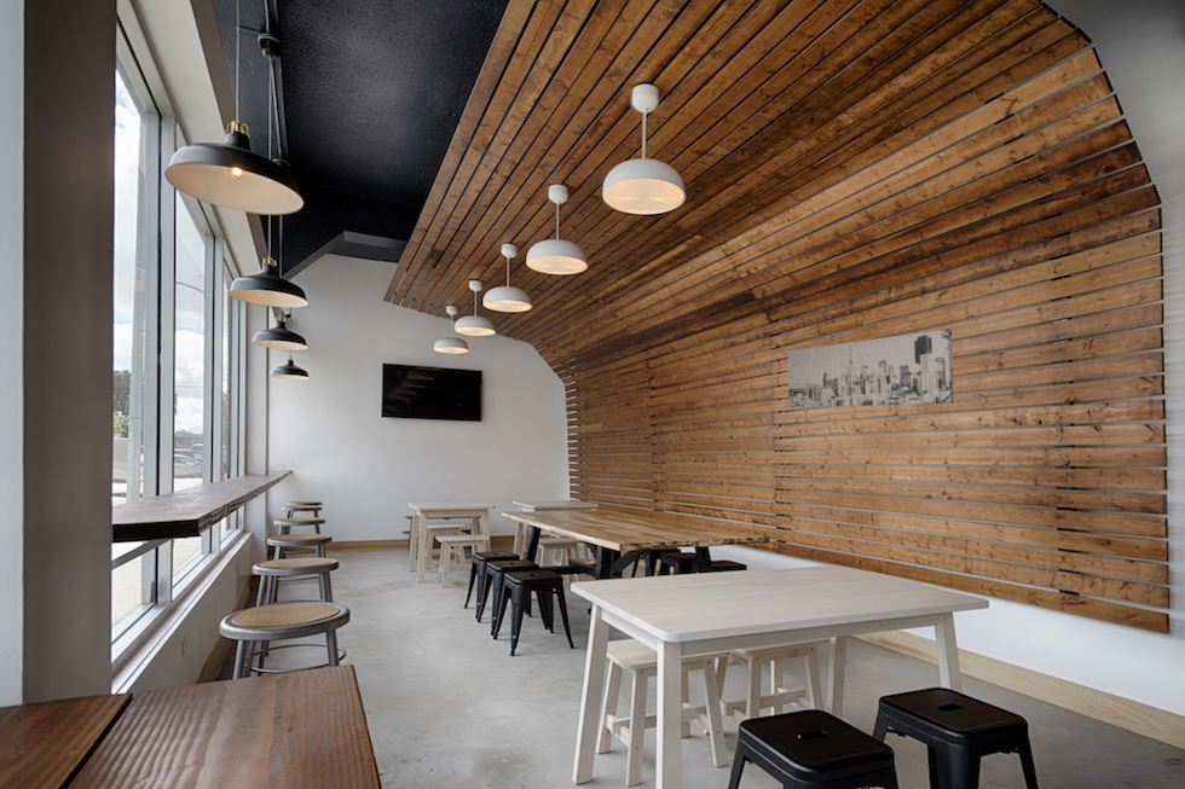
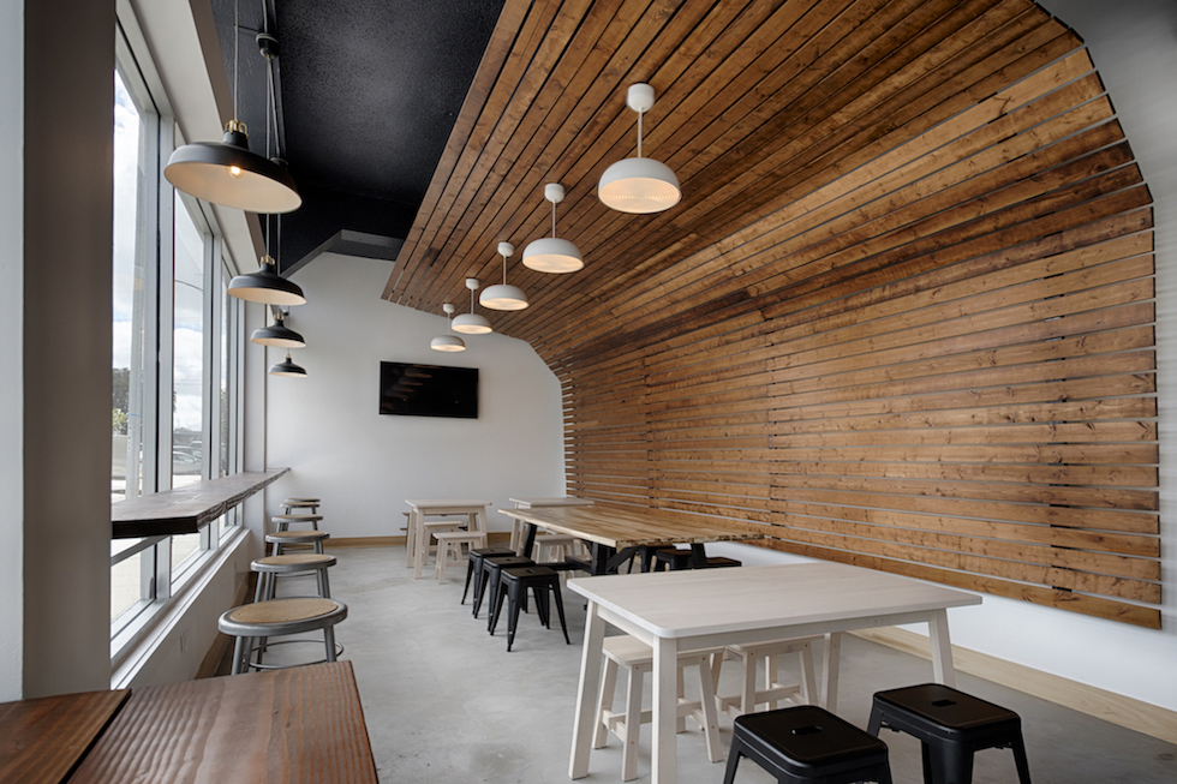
- wall art (859, 373)
